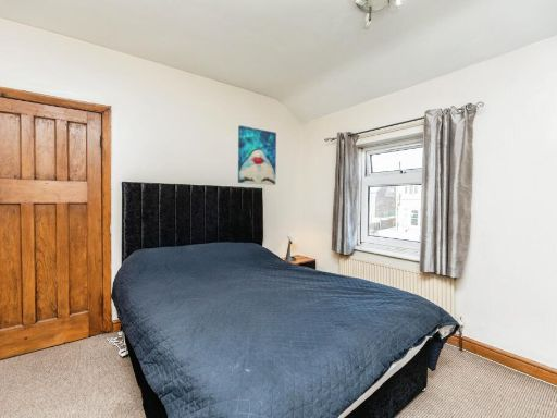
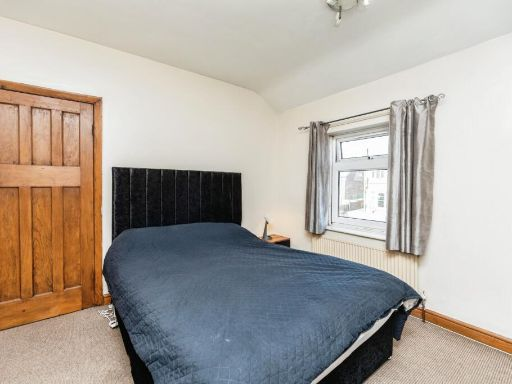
- wall art (258, 157)
